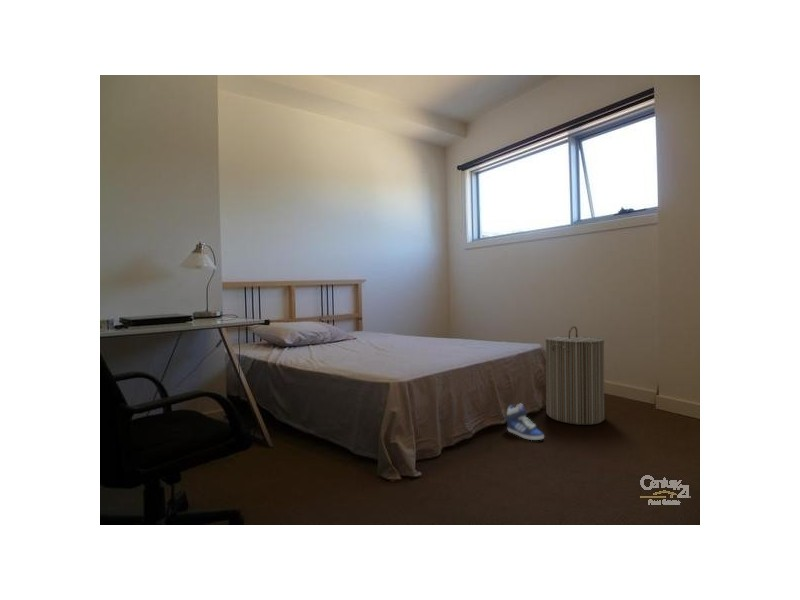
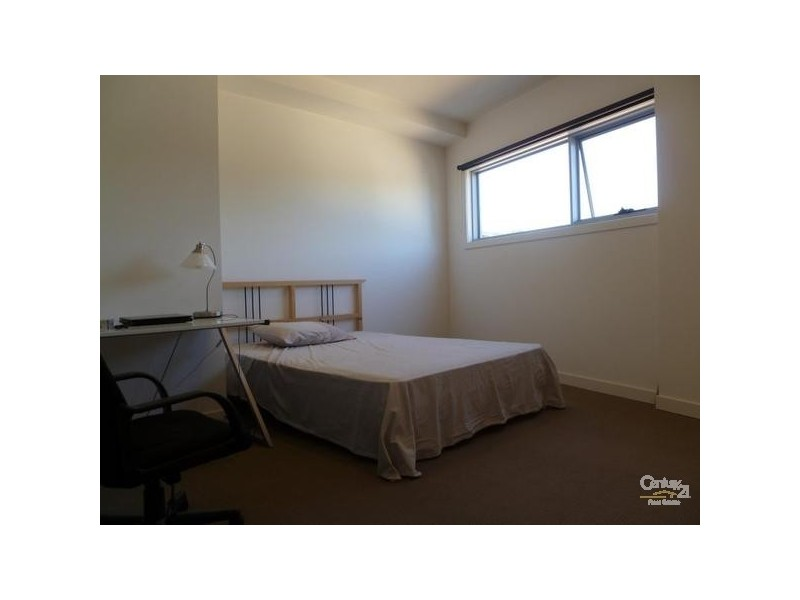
- sneaker (524, 419)
- laundry hamper (574, 371)
